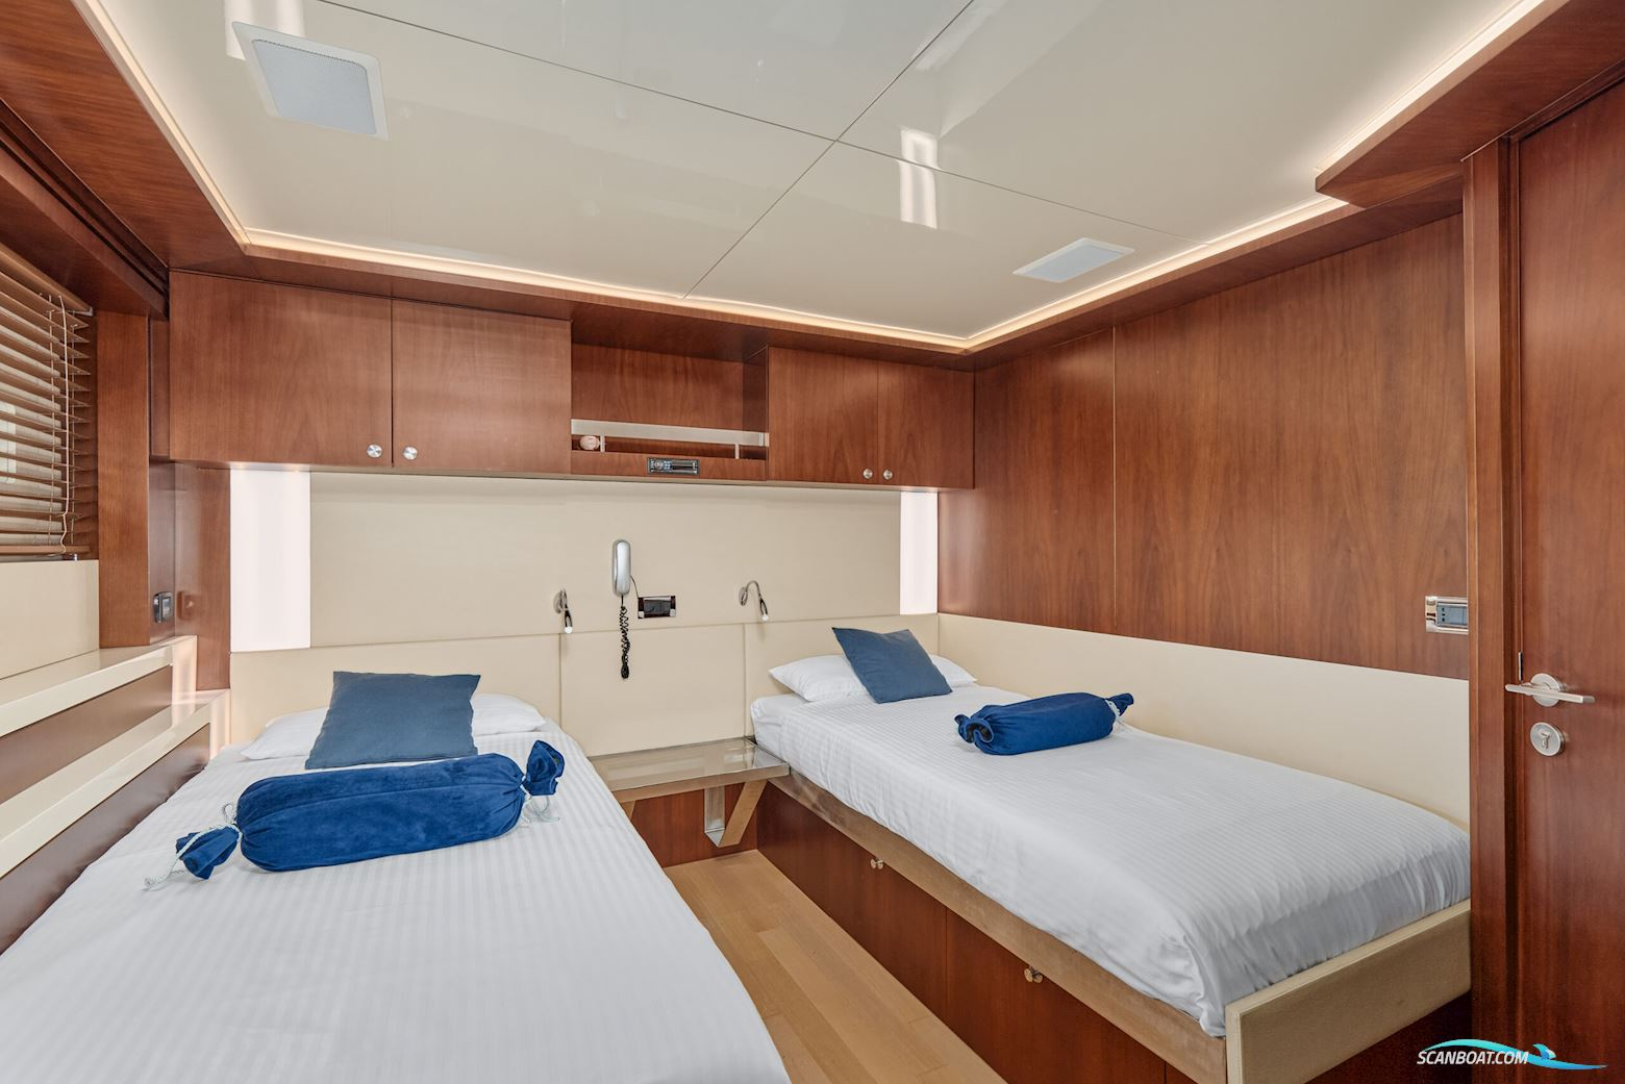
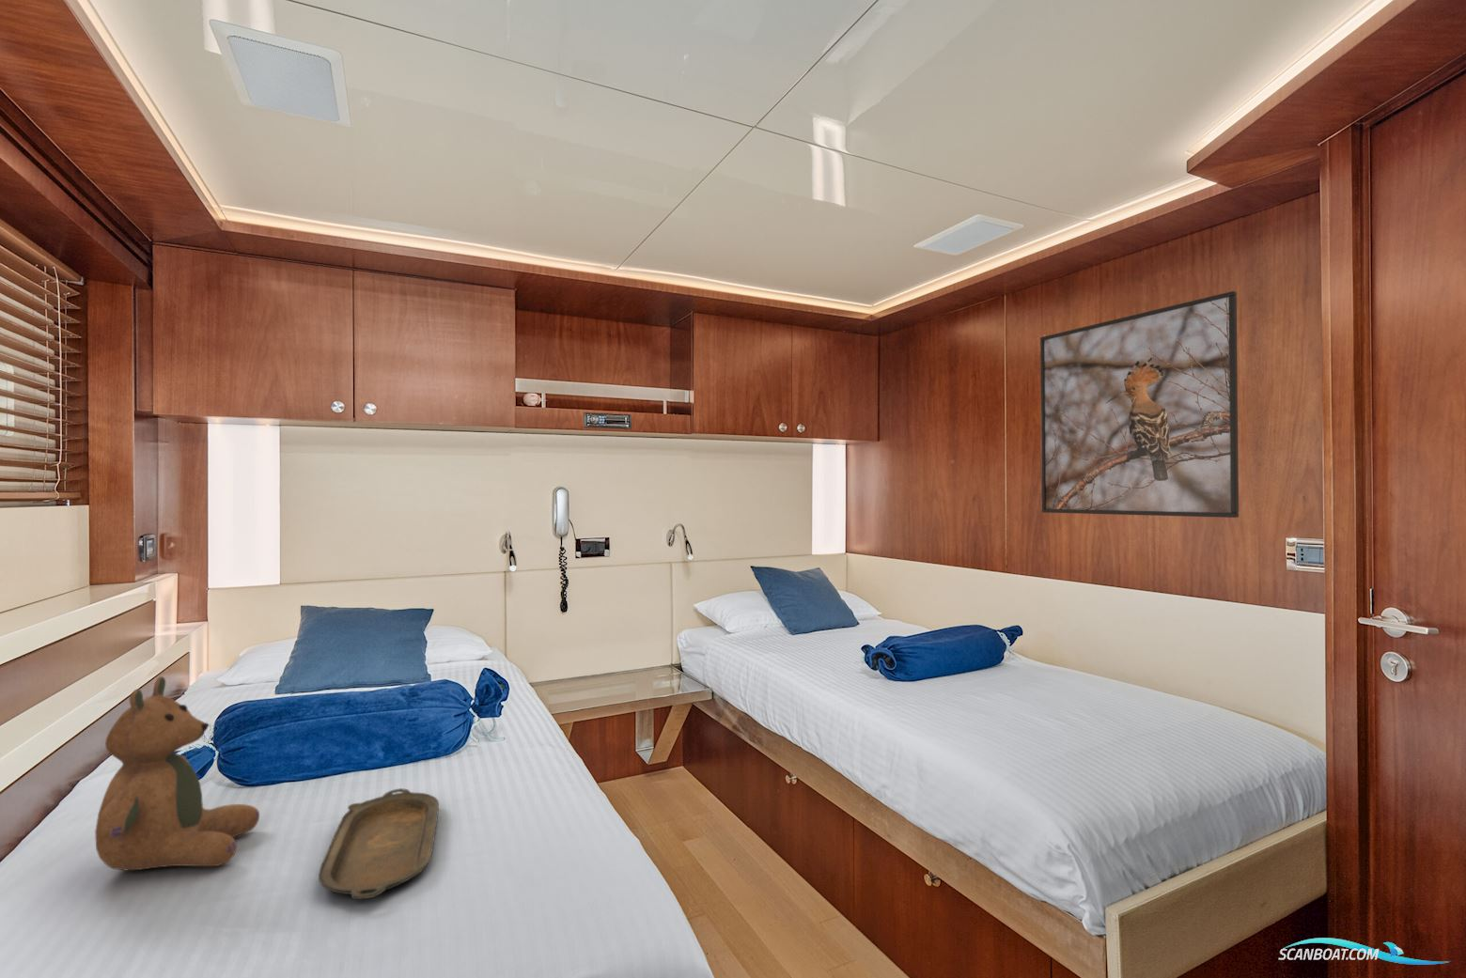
+ teddy bear (180, 767)
+ serving tray (384, 840)
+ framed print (1127, 415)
